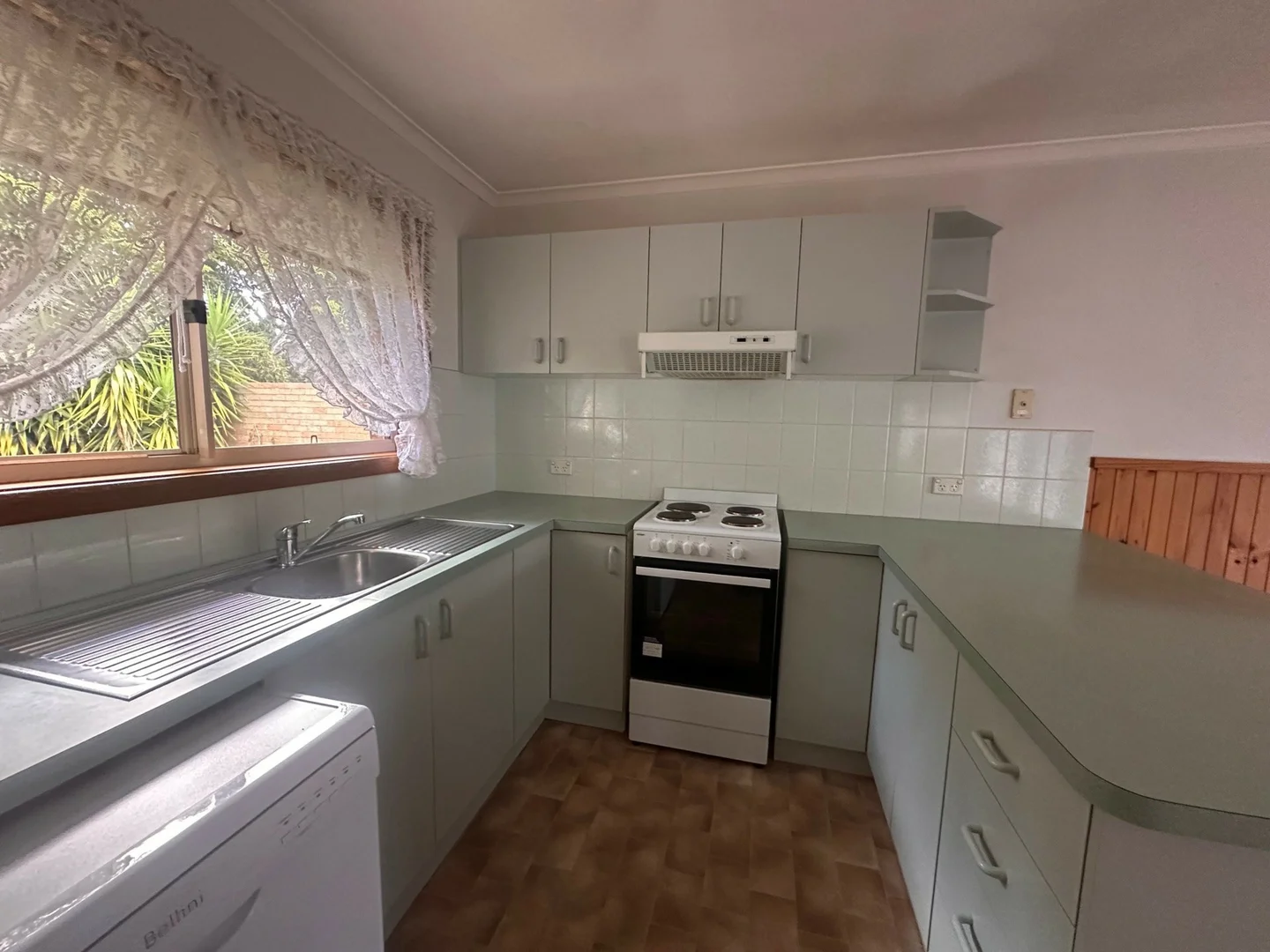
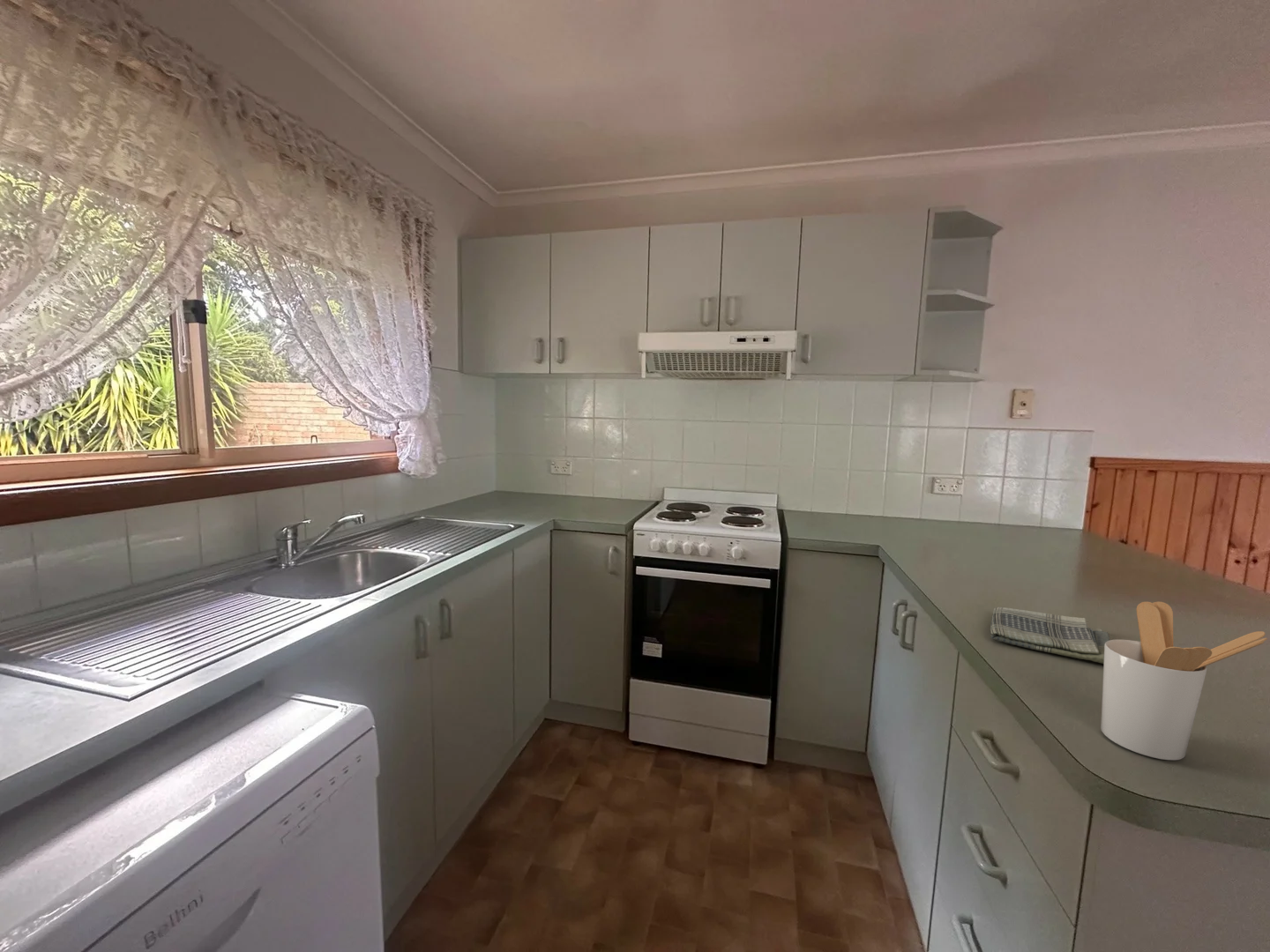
+ dish towel (1048, 630)
+ utensil holder (1177, 683)
